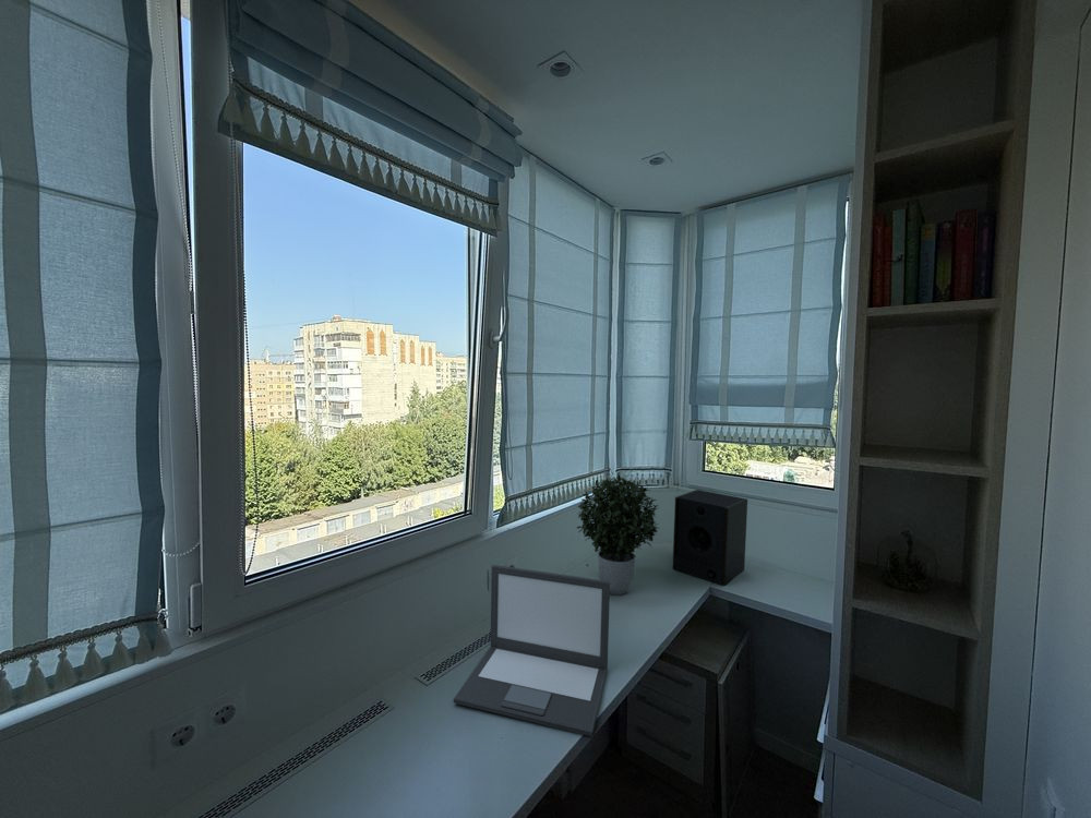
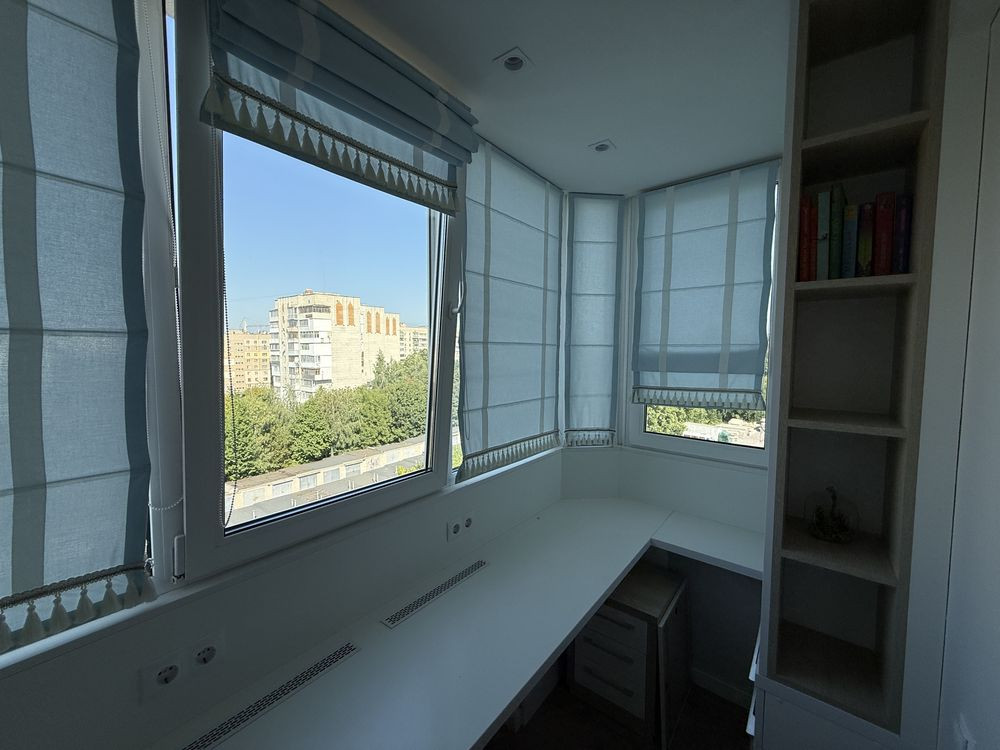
- studio monitor (708, 533)
- laptop (536, 638)
- potted plant (618, 533)
